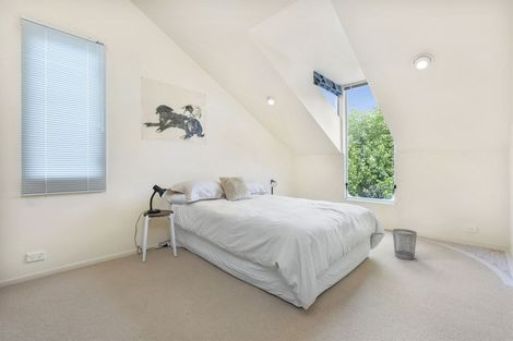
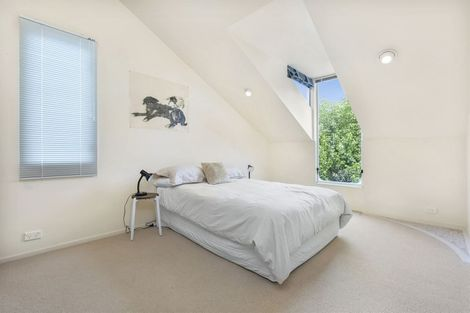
- wastebasket (404, 243)
